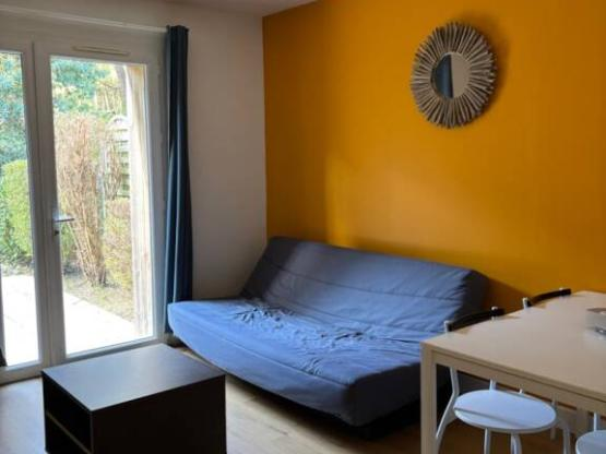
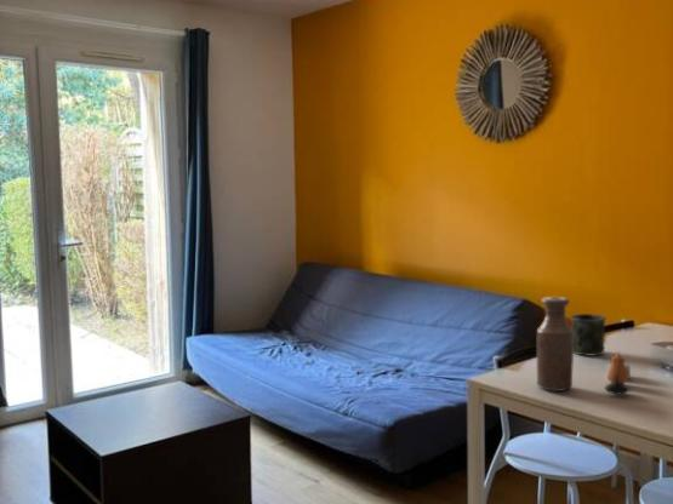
+ bottle (554, 343)
+ teapot (617, 367)
+ mug (586, 336)
